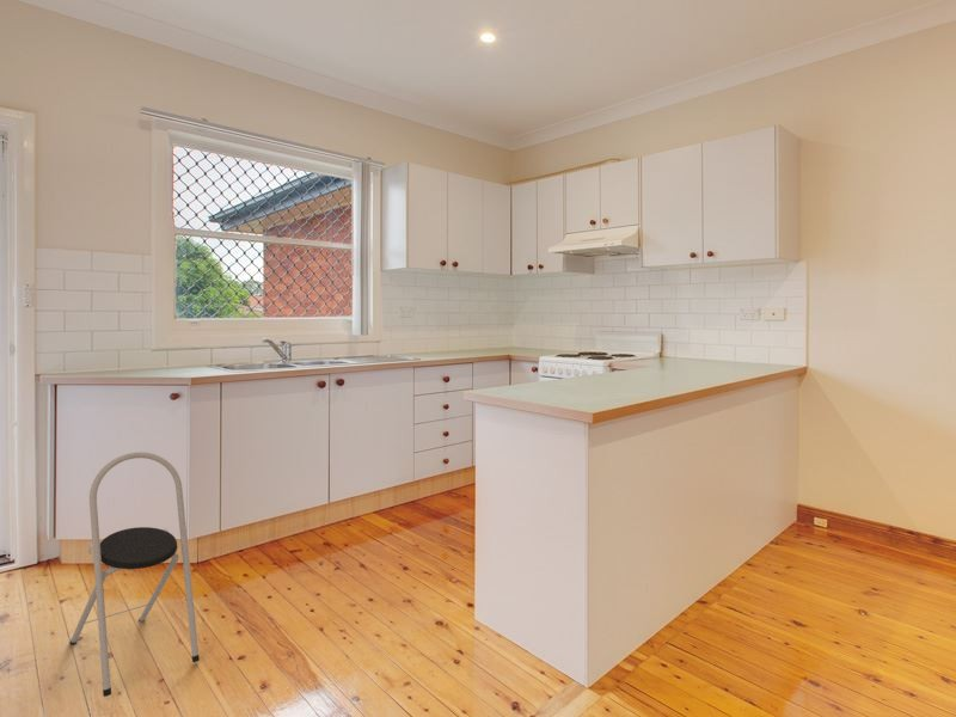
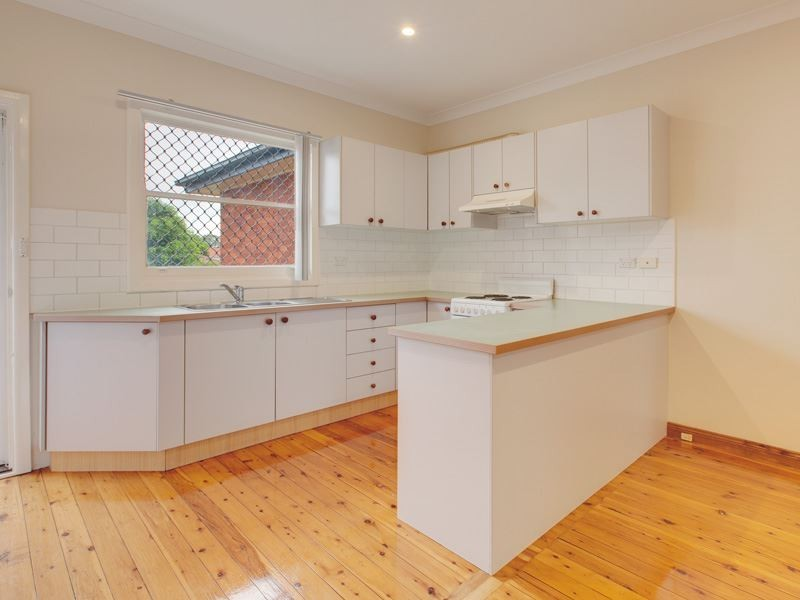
- step stool (129, 552)
